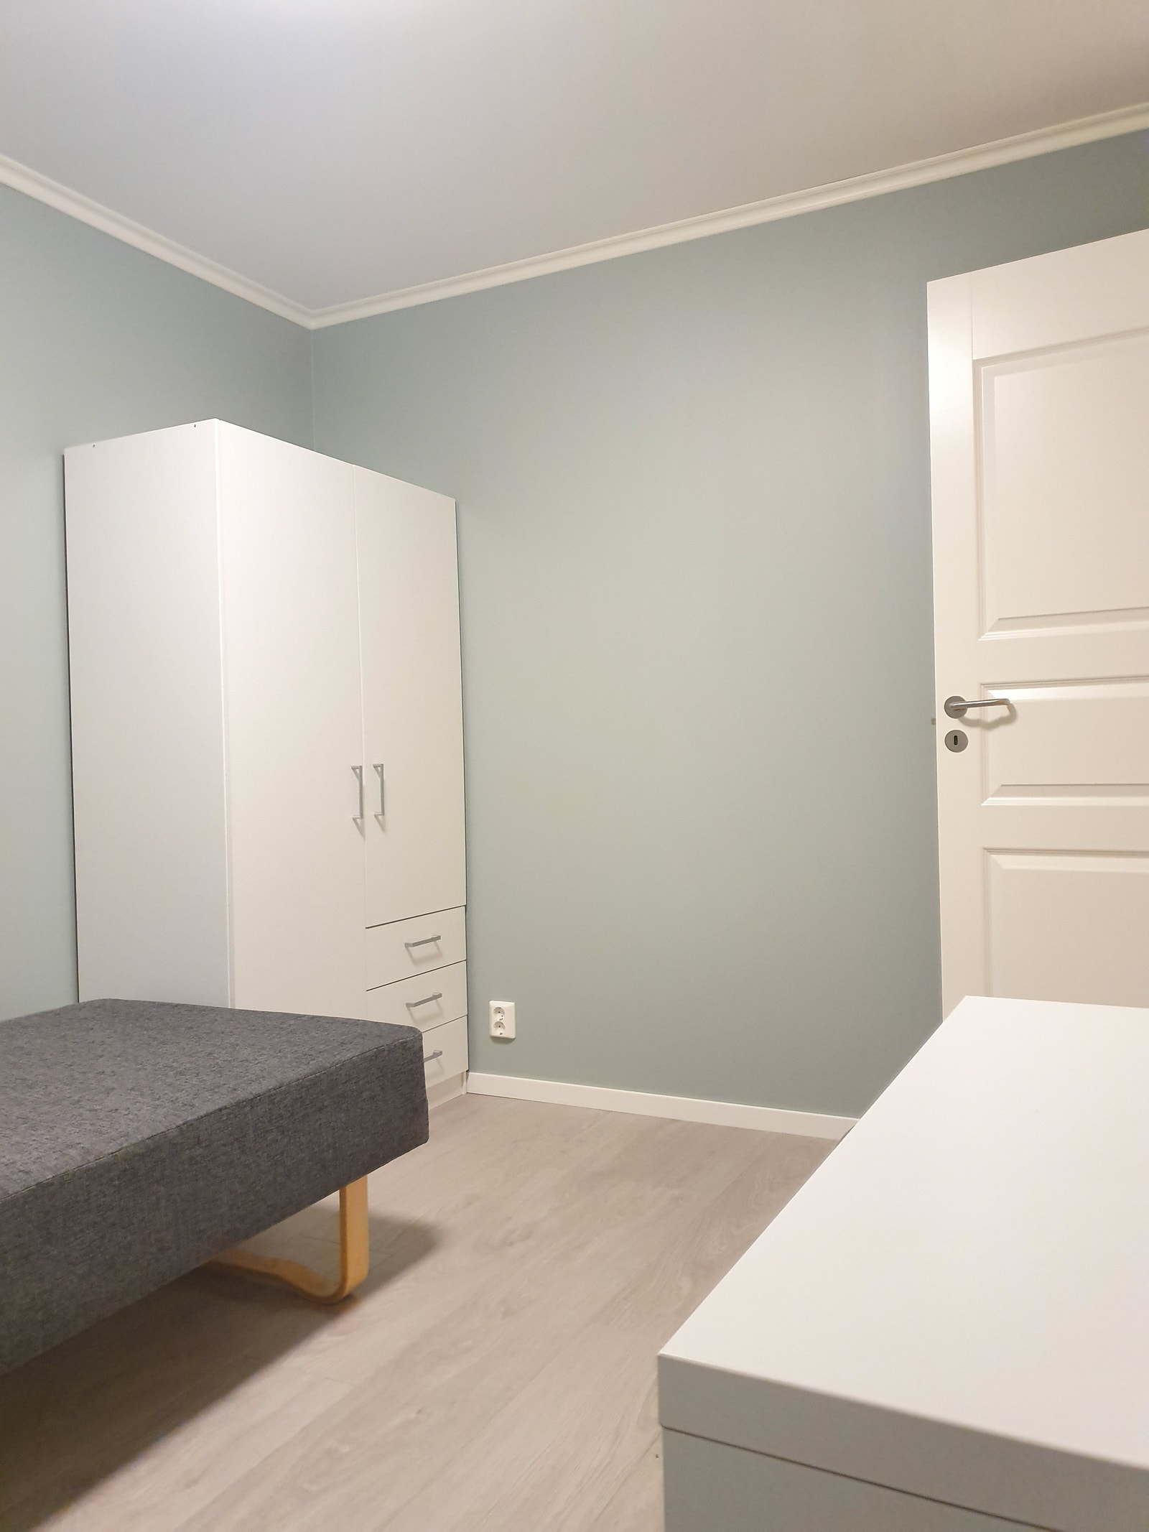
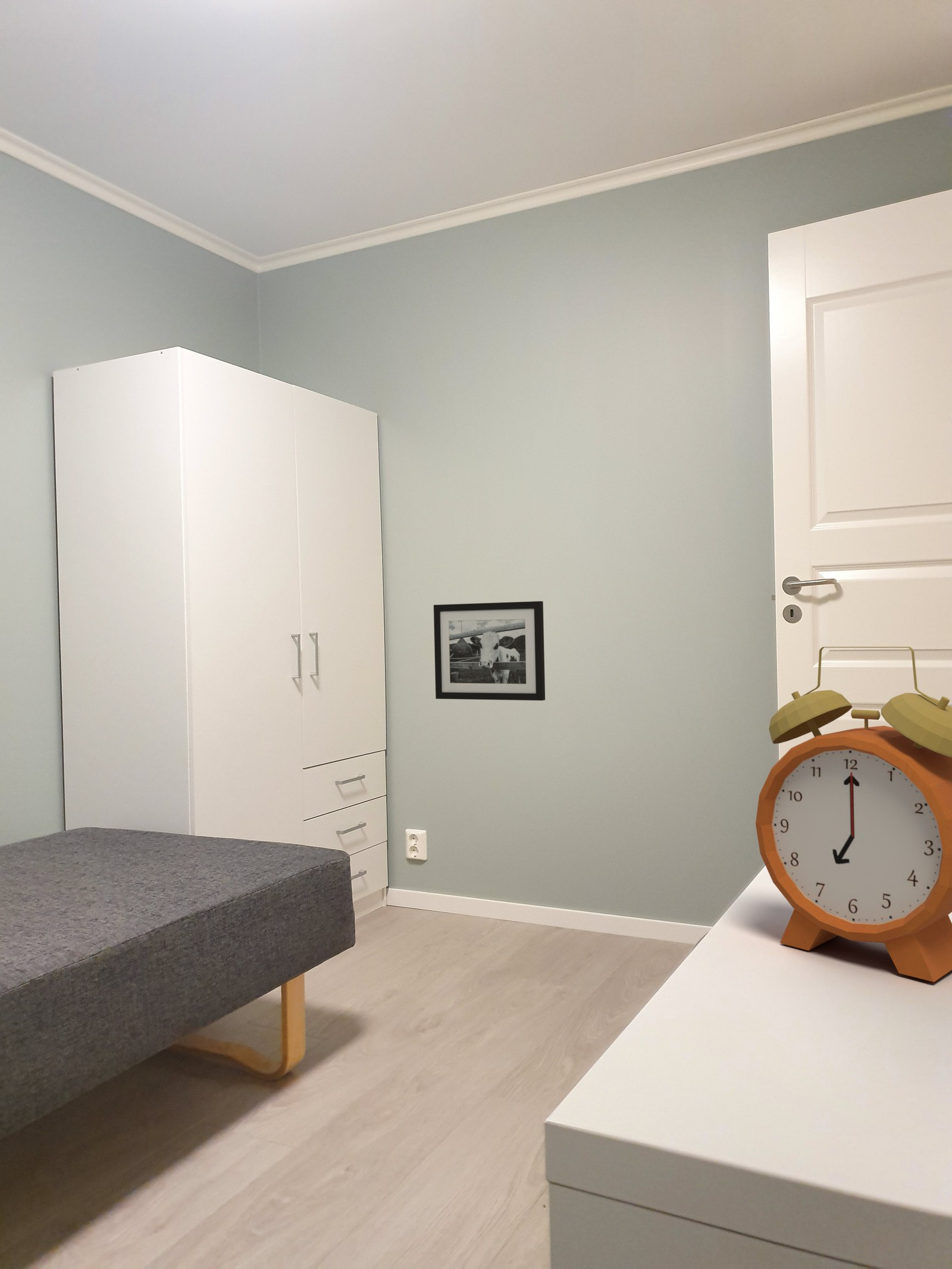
+ picture frame (488, 651)
+ alarm clock (866, 799)
